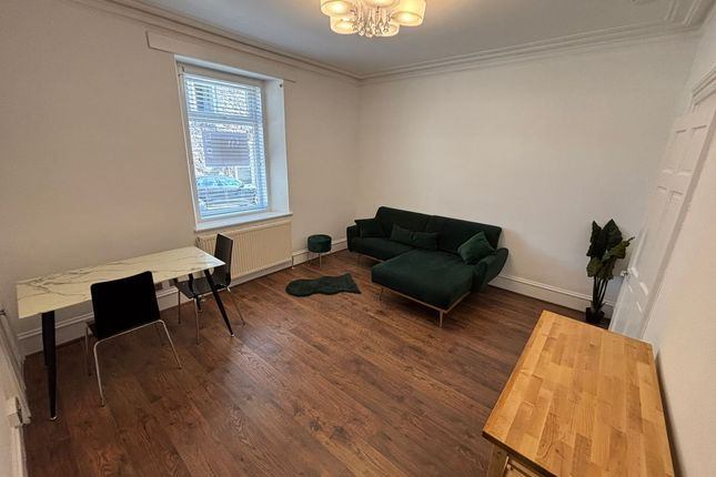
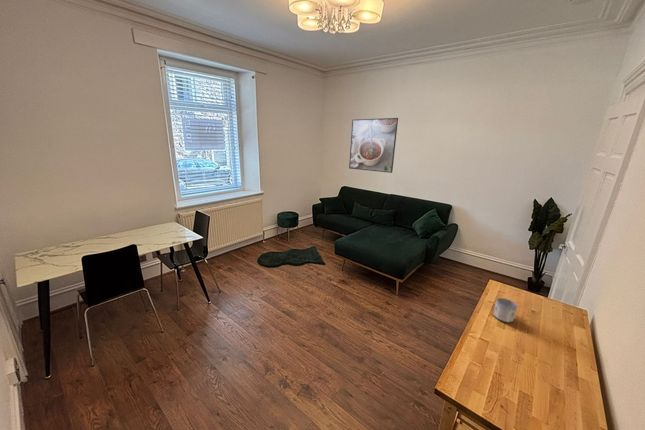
+ mug (505, 308)
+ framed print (371, 145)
